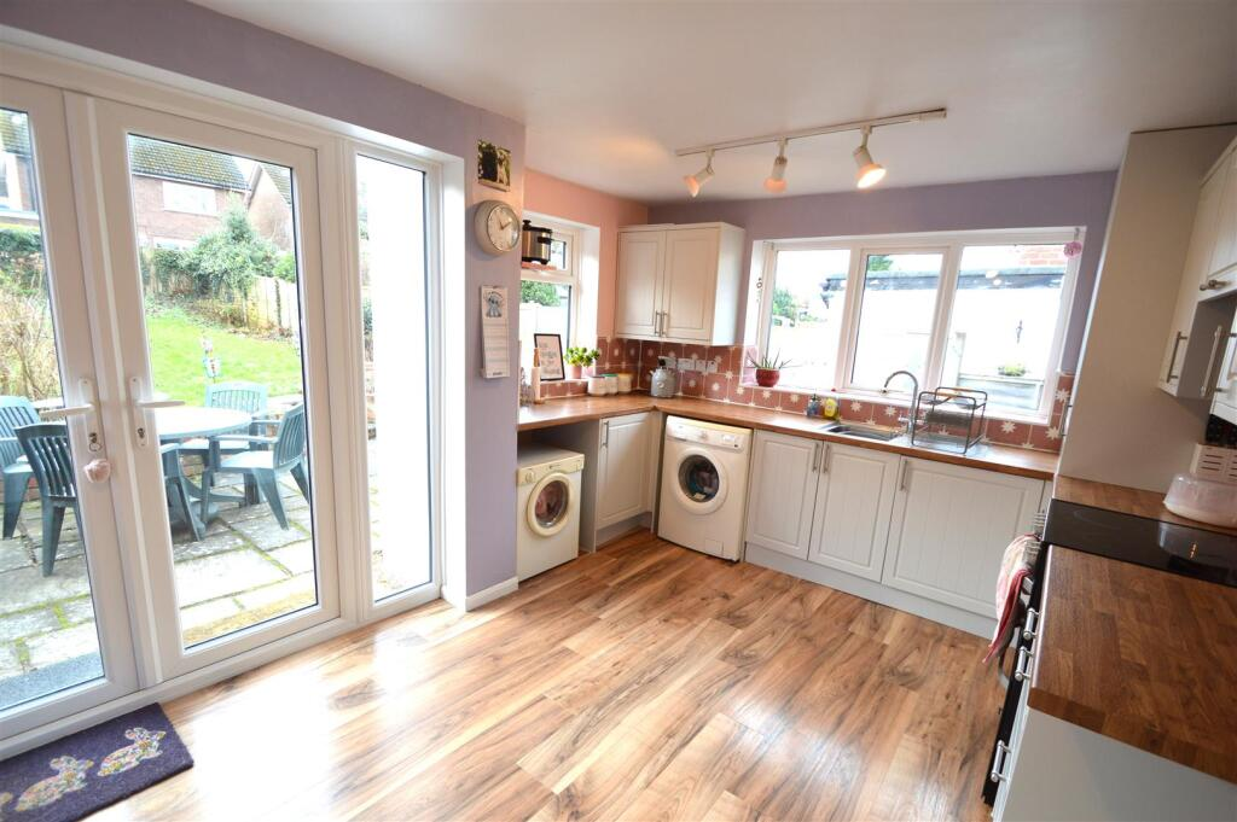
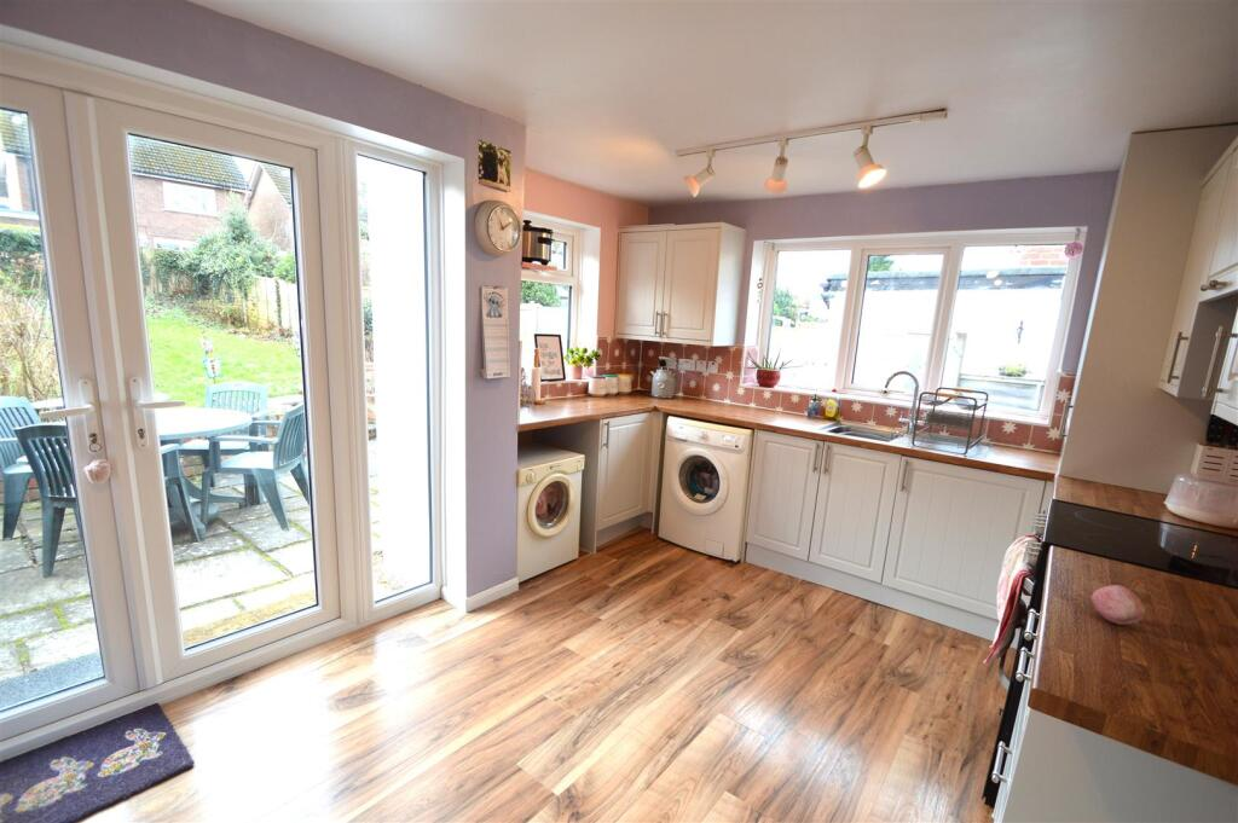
+ fruit (1117, 604)
